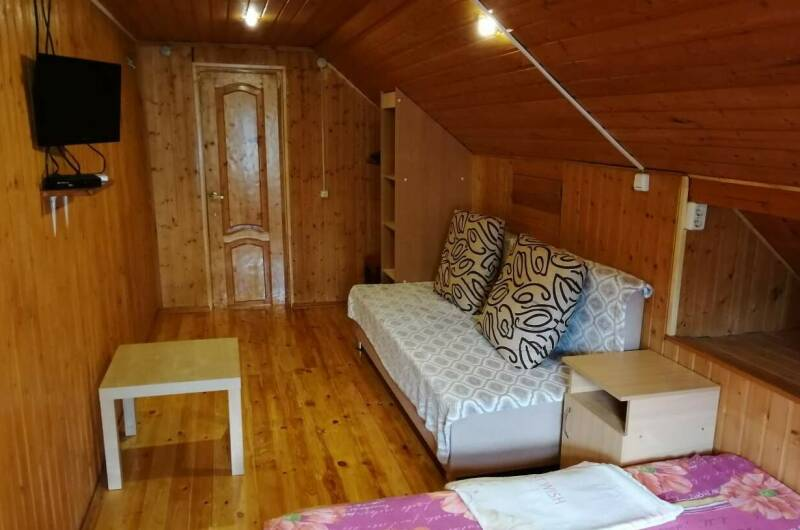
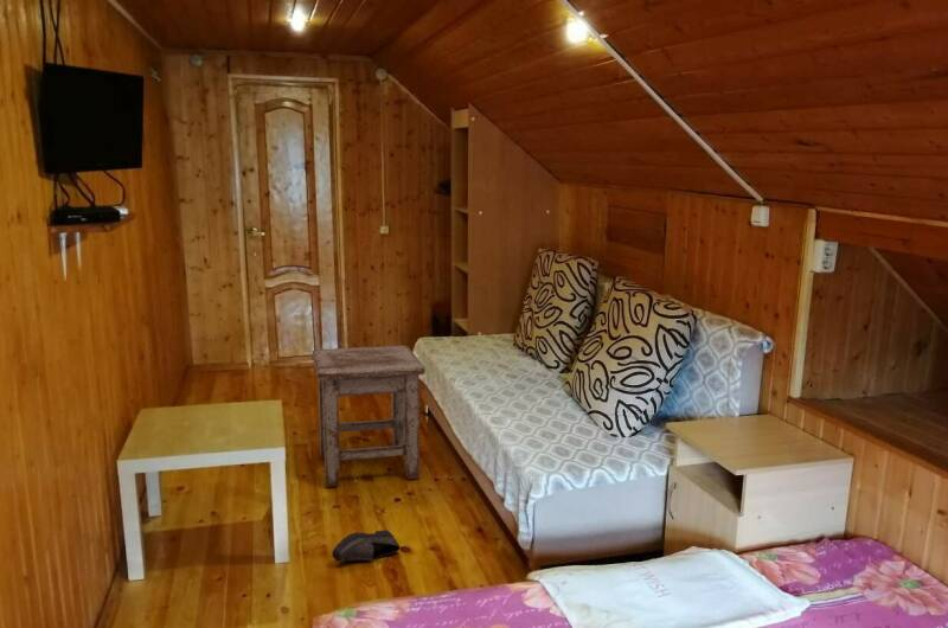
+ stool (367, 421)
+ shoe (369, 546)
